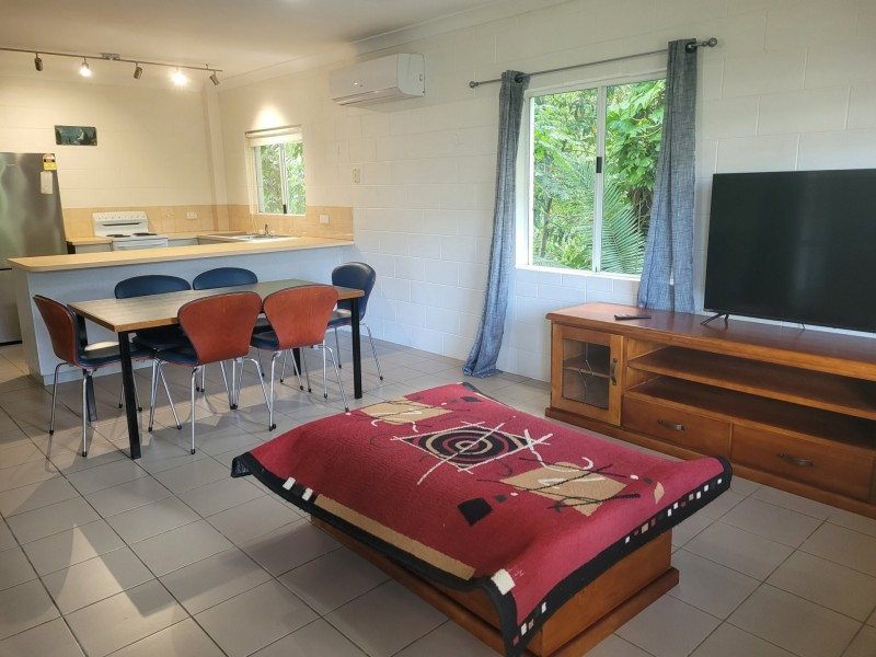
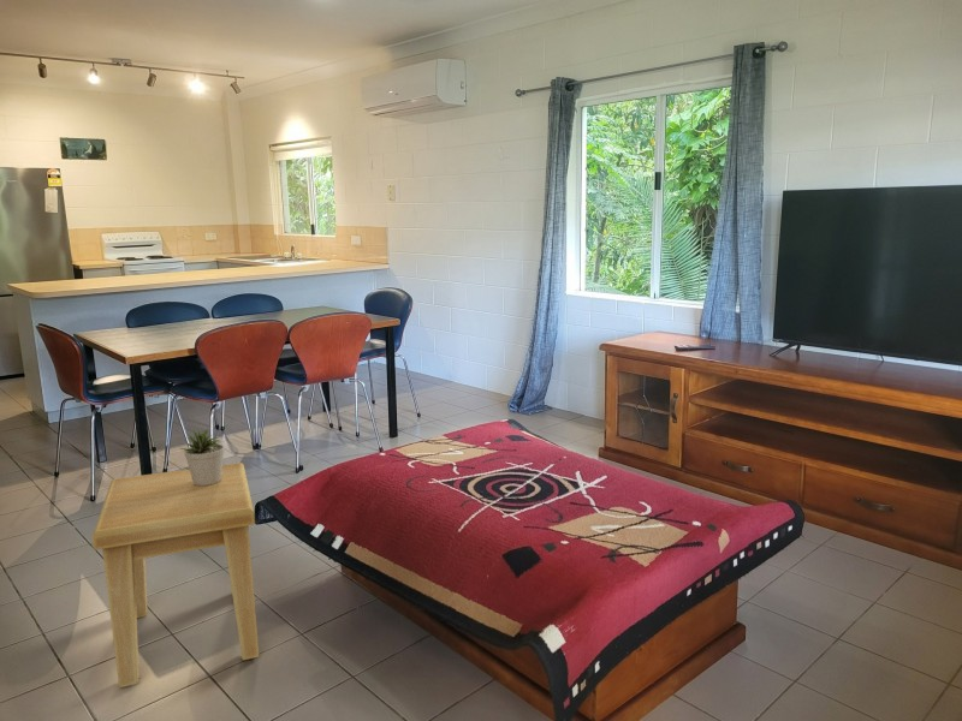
+ side table (179, 552)
+ potted plant (202, 453)
